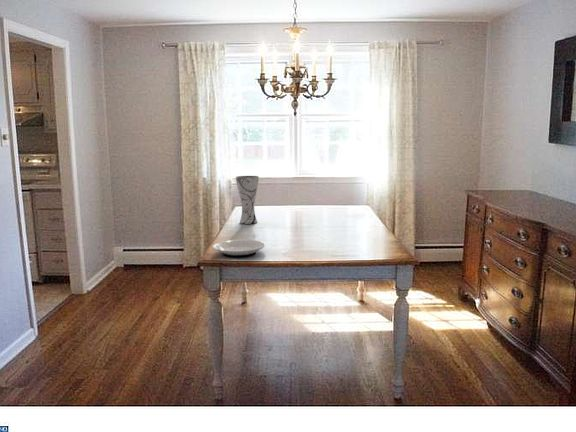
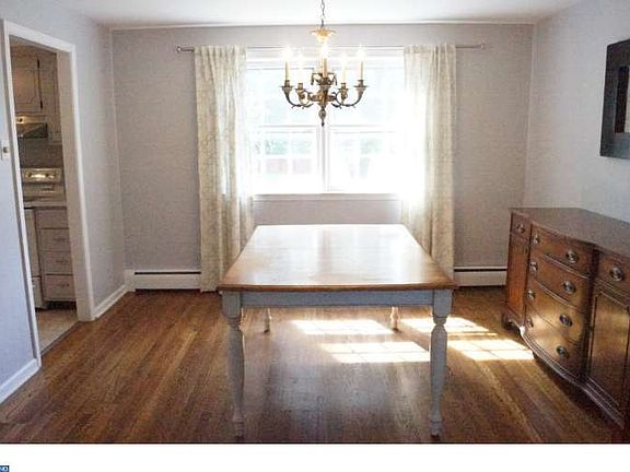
- plate (239, 249)
- vase (247, 199)
